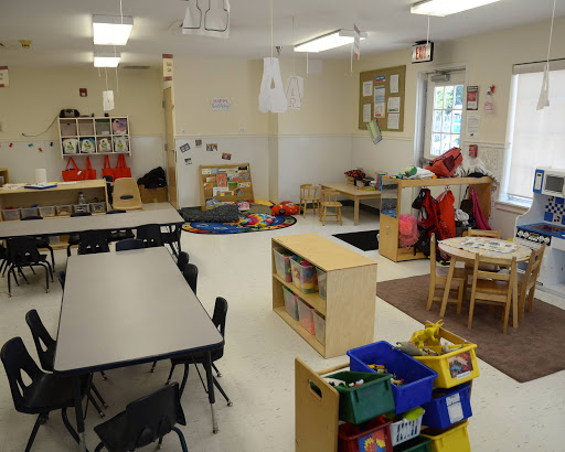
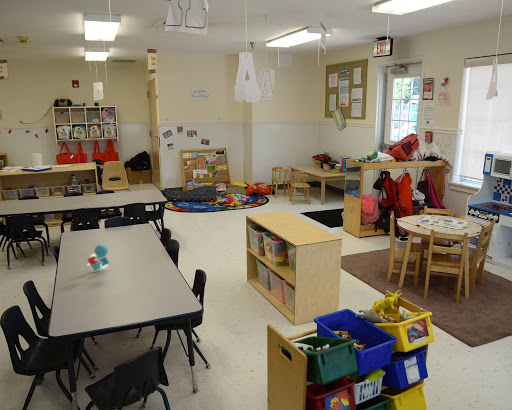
+ puzzle (98, 257)
